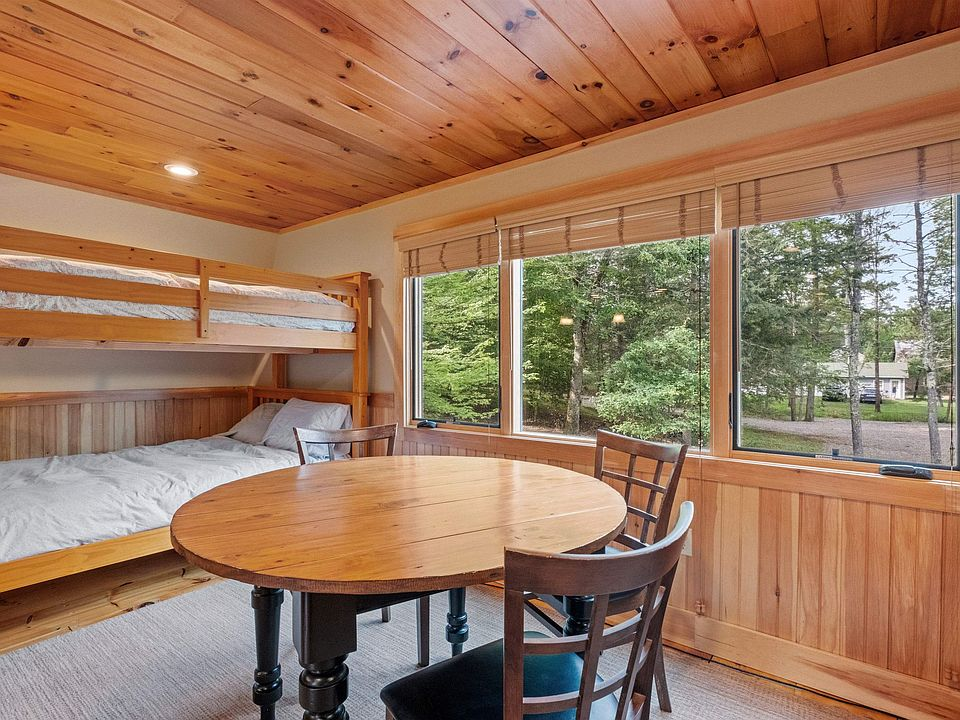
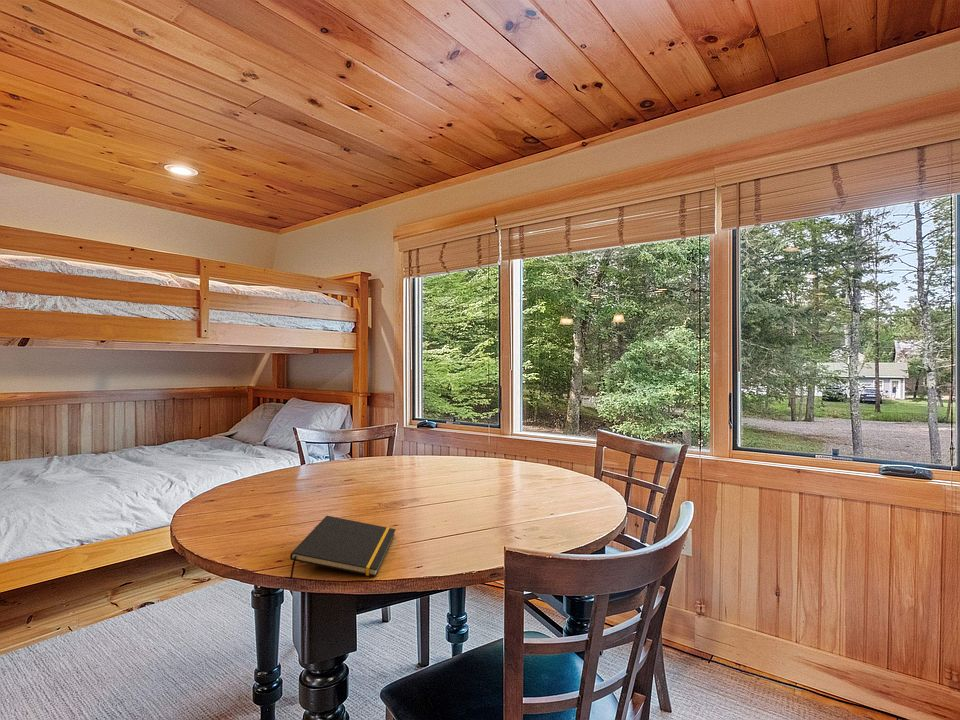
+ notepad (348, 542)
